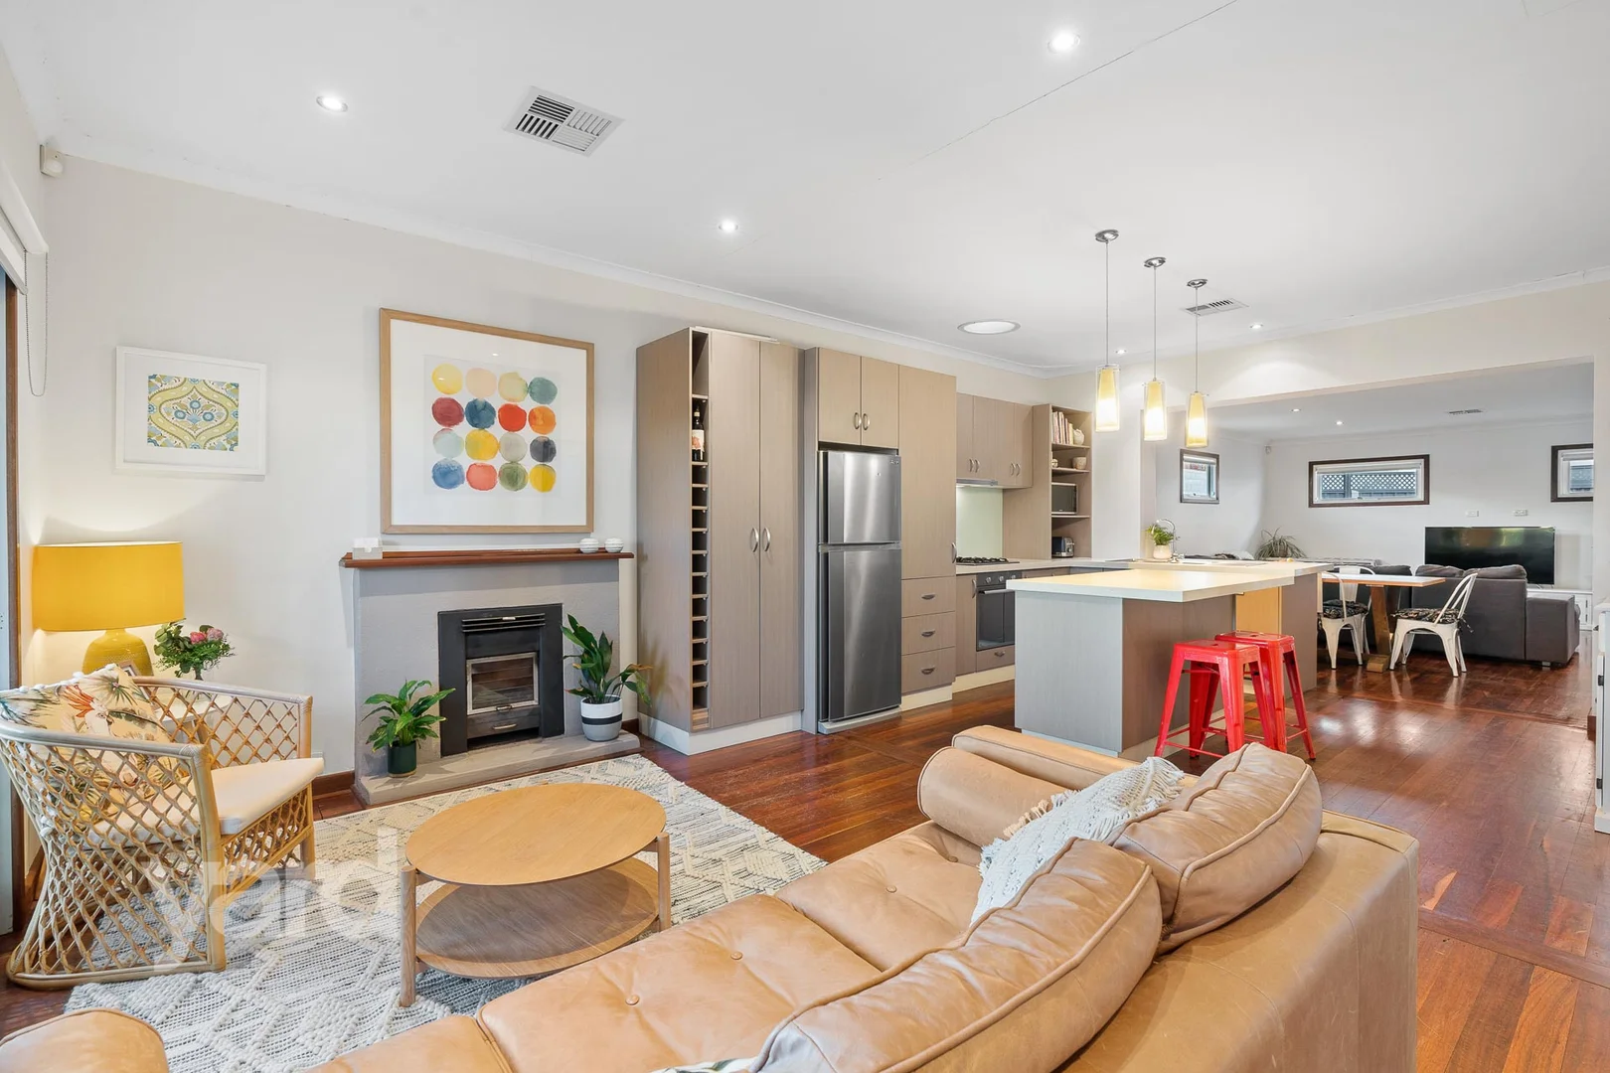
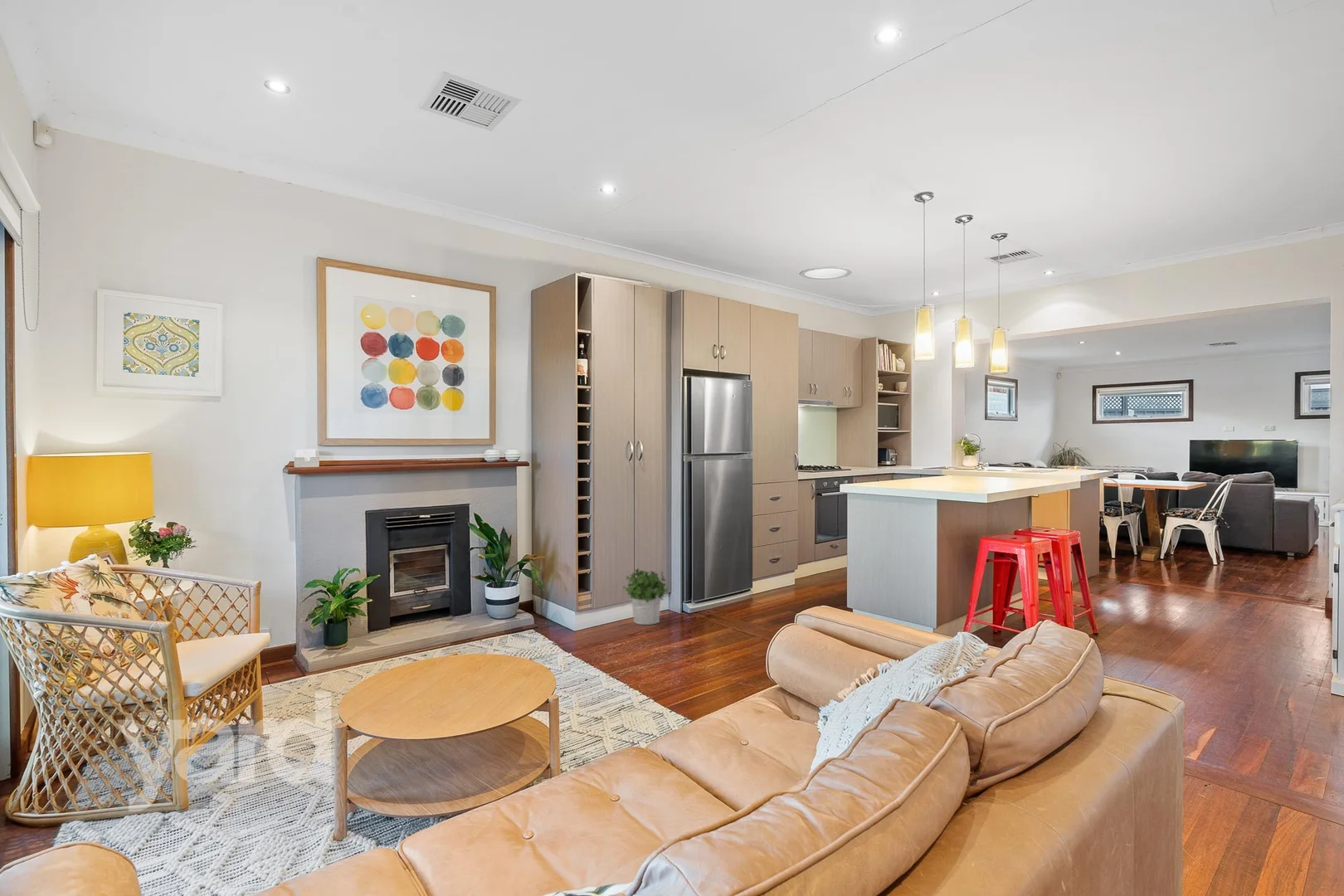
+ potted plant (645, 595)
